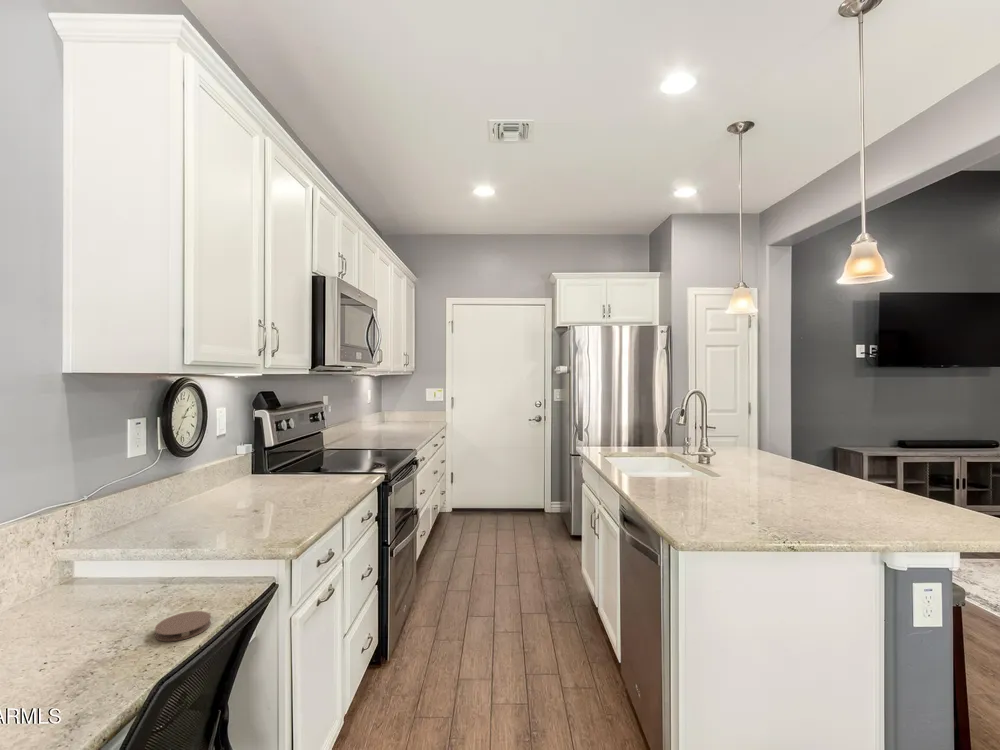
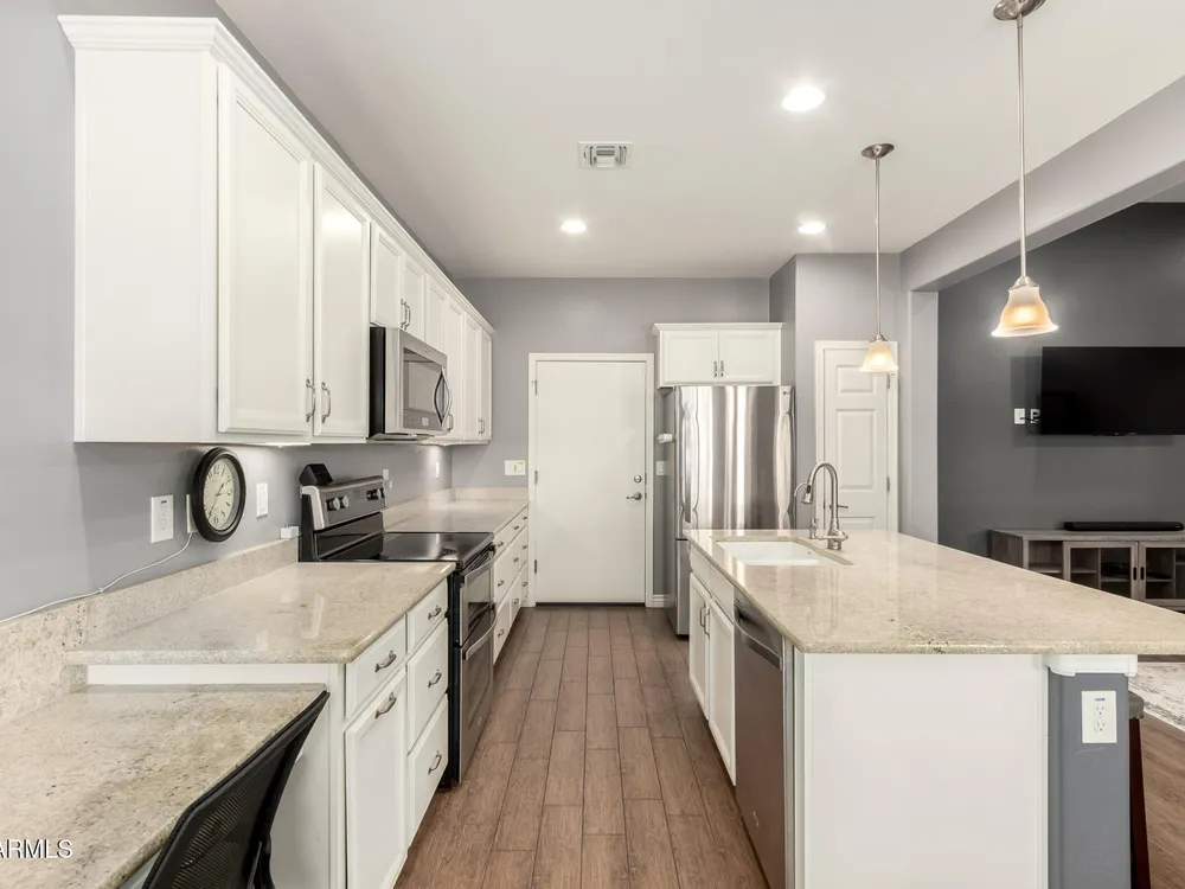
- coaster (183, 625)
